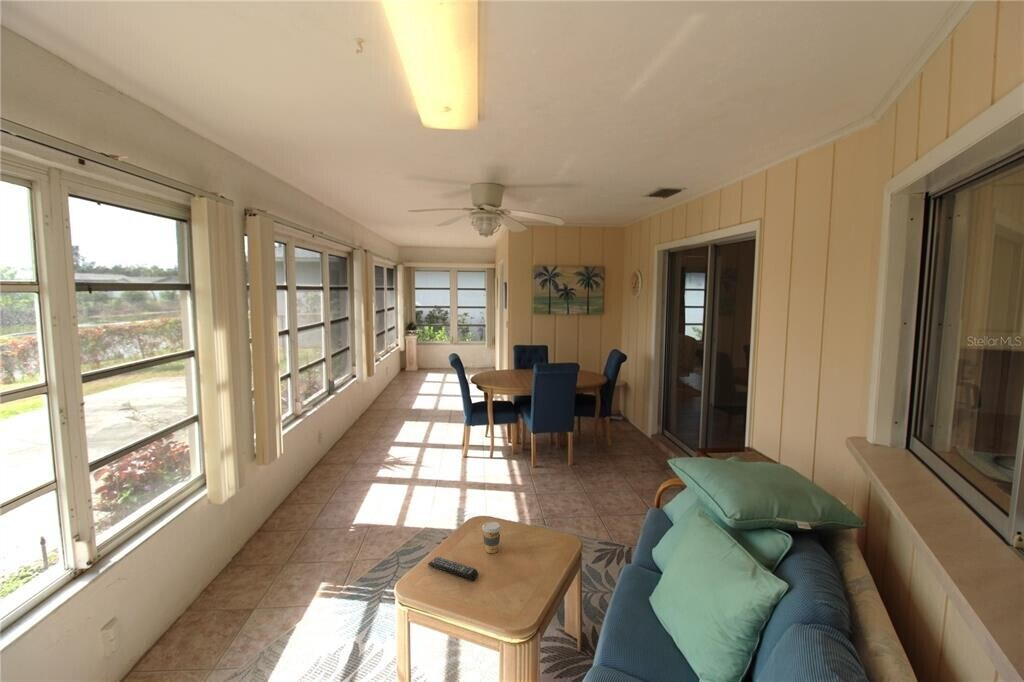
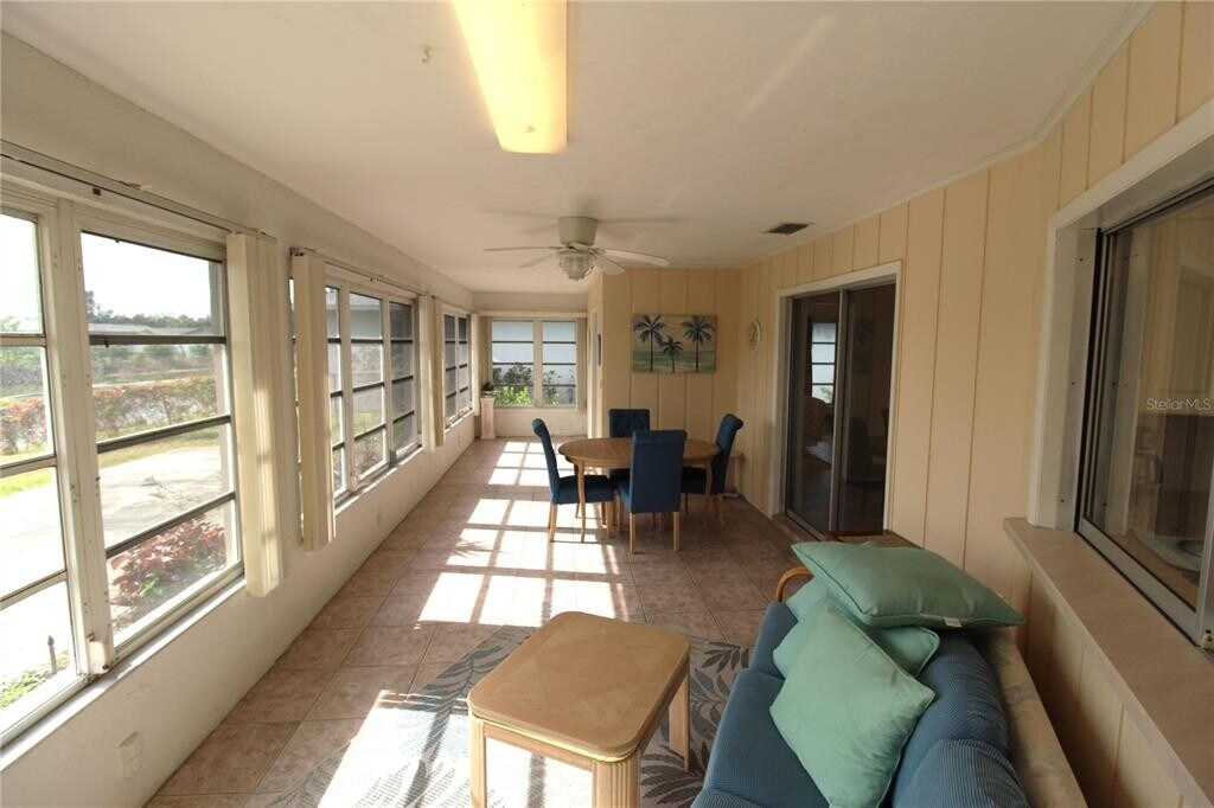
- coffee cup (491, 537)
- remote control (452, 568)
